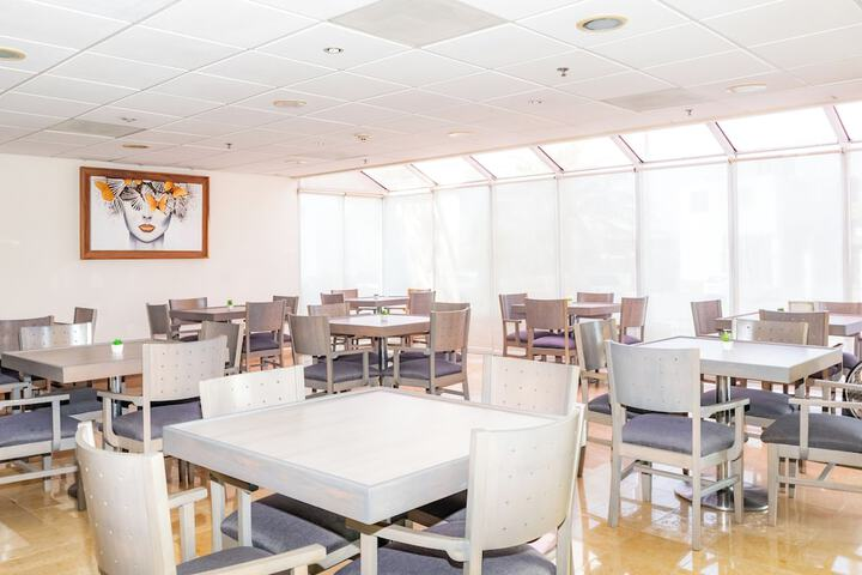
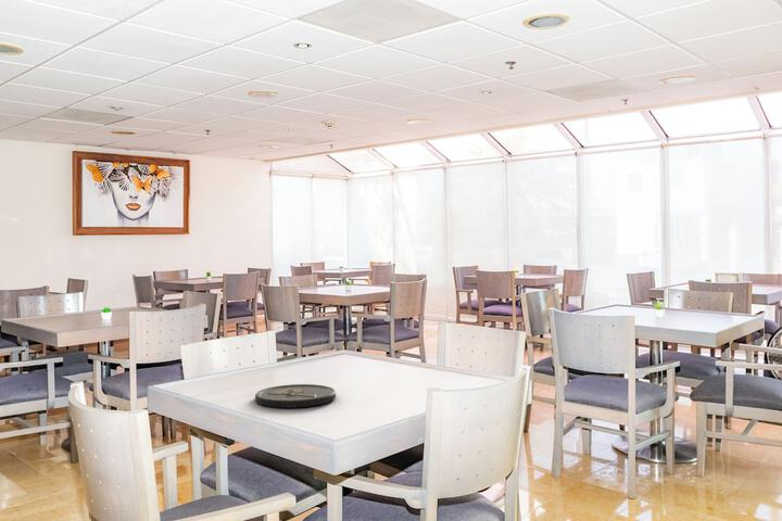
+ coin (295, 395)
